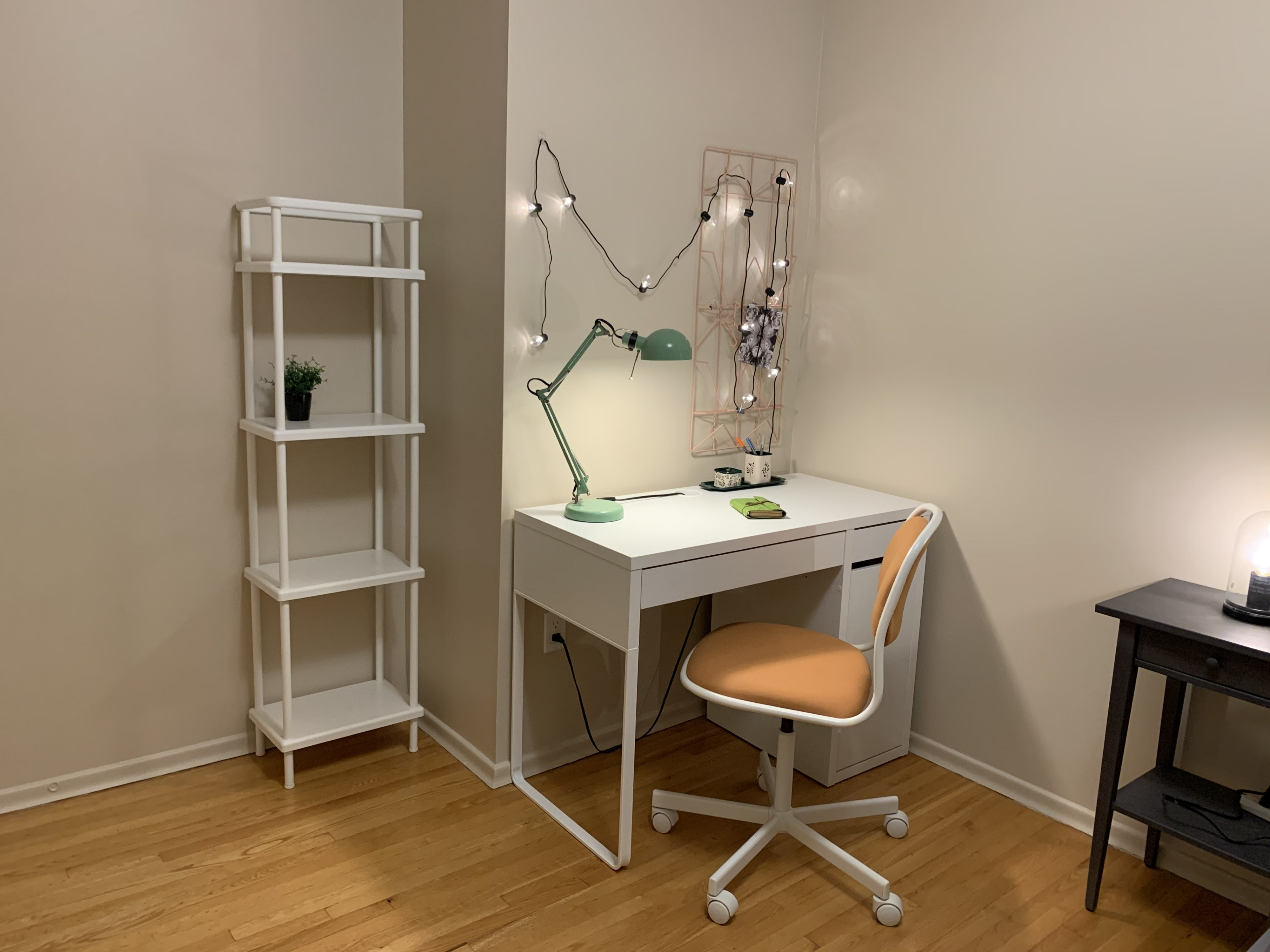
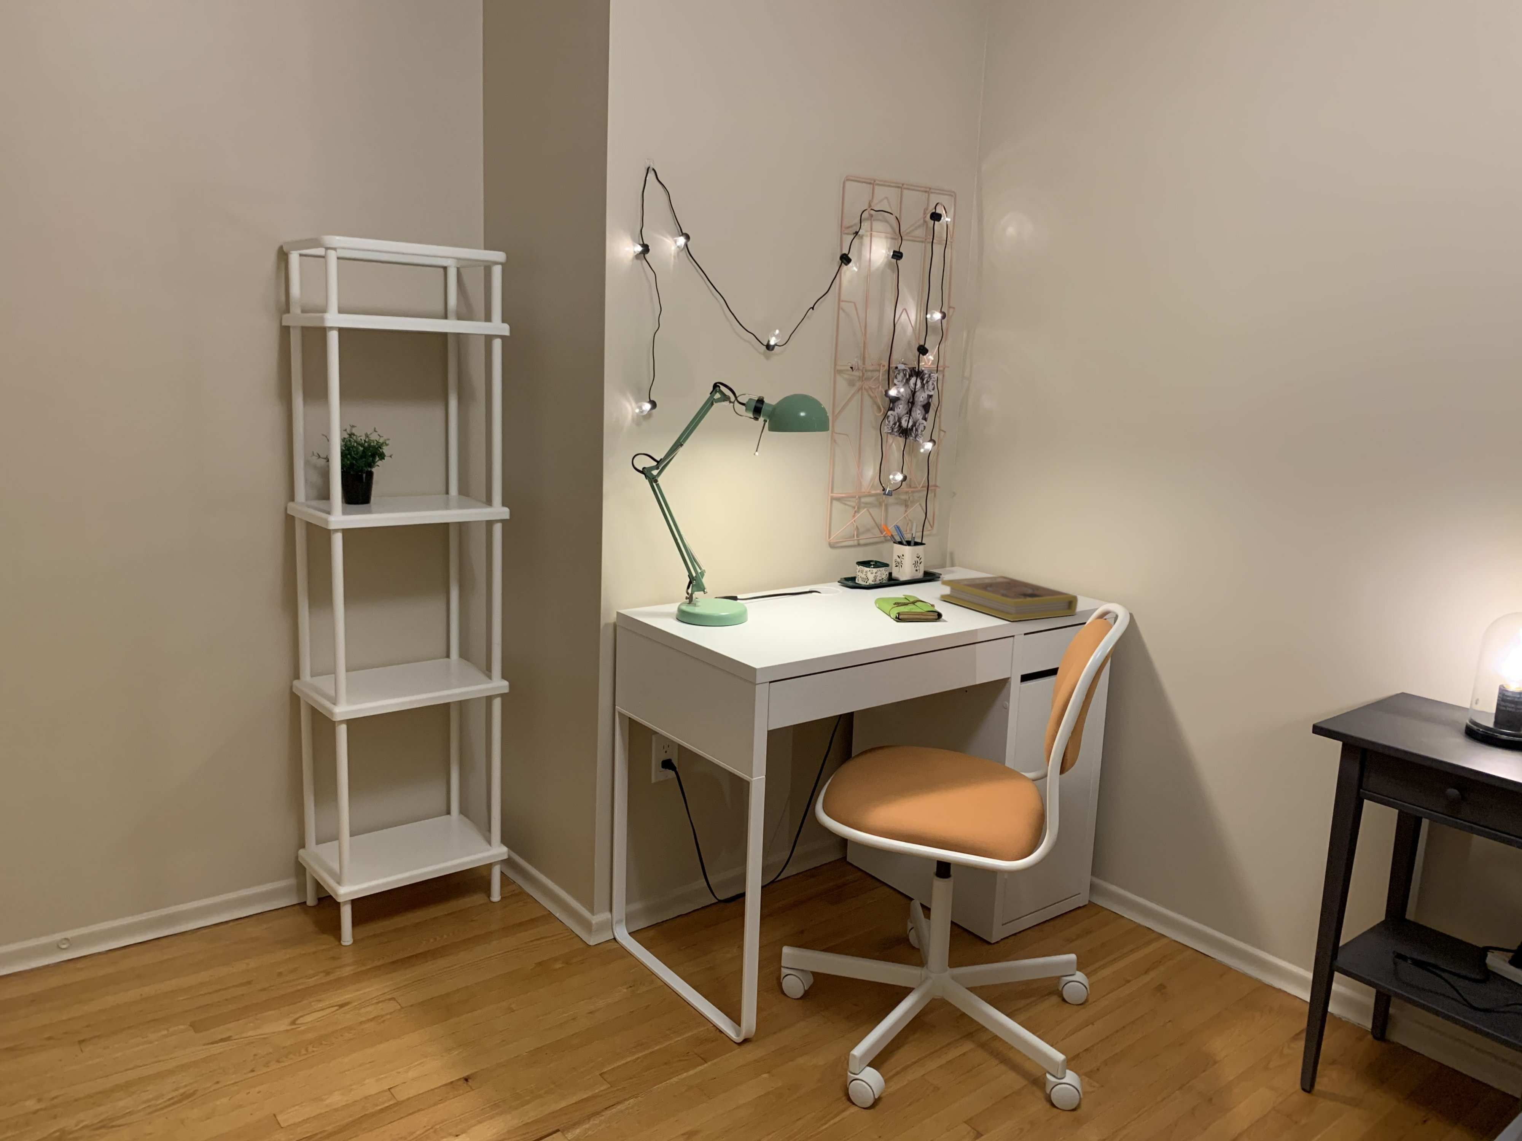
+ book (1007, 597)
